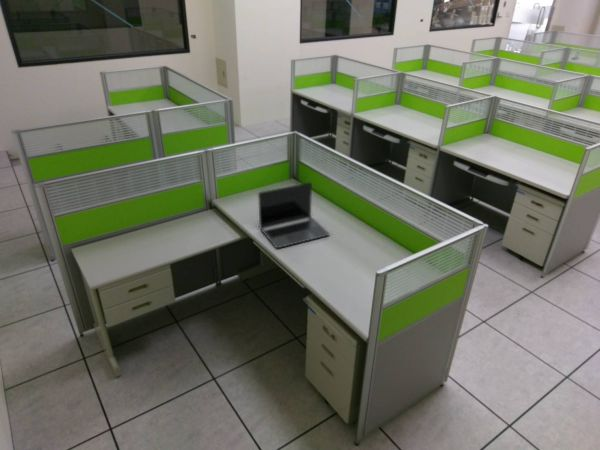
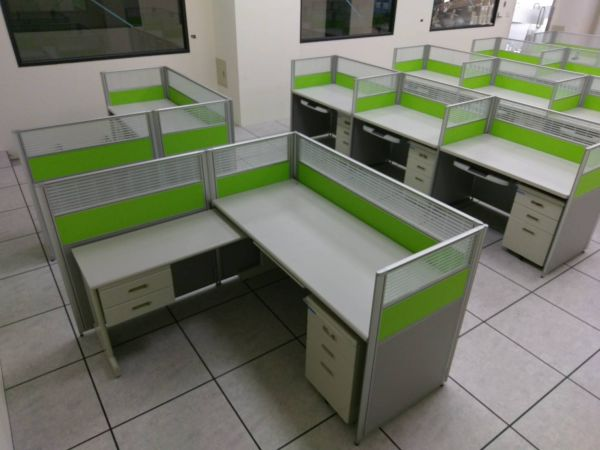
- laptop (294, 214)
